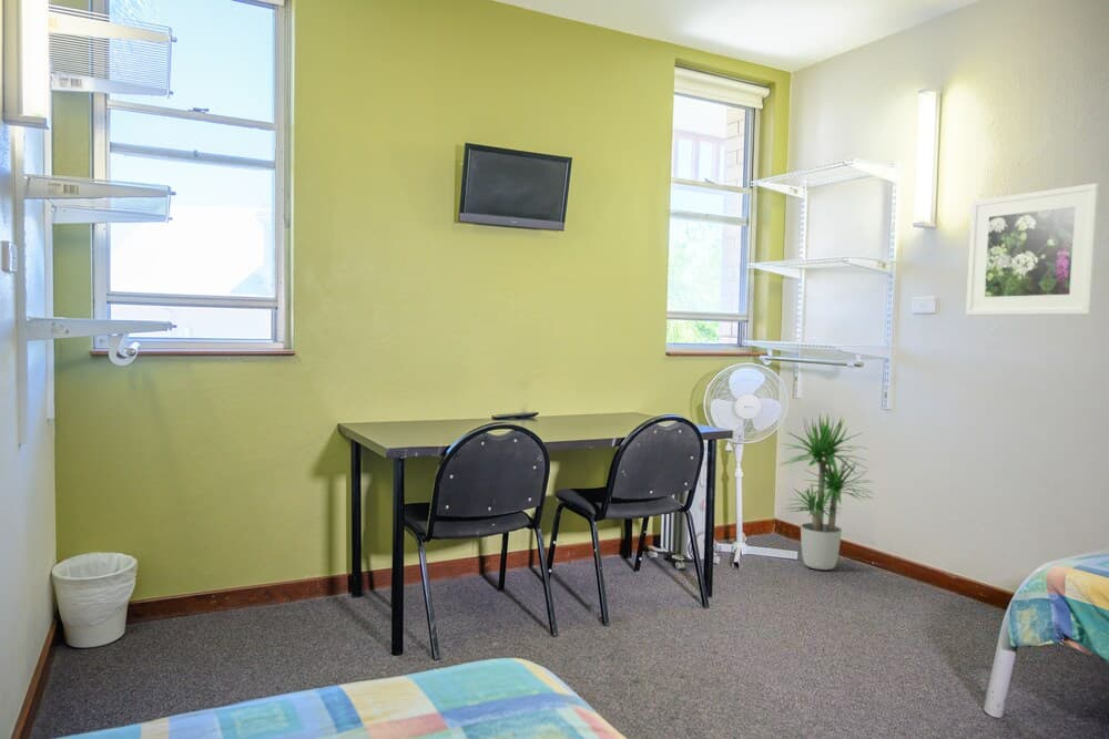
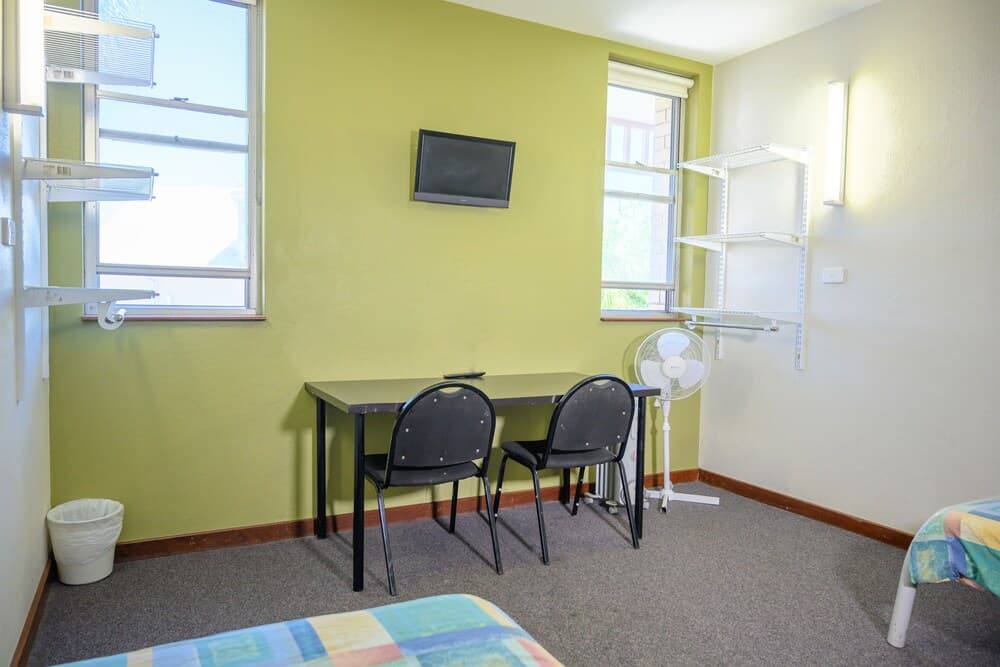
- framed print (1028, 254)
- potted plant (826, 491)
